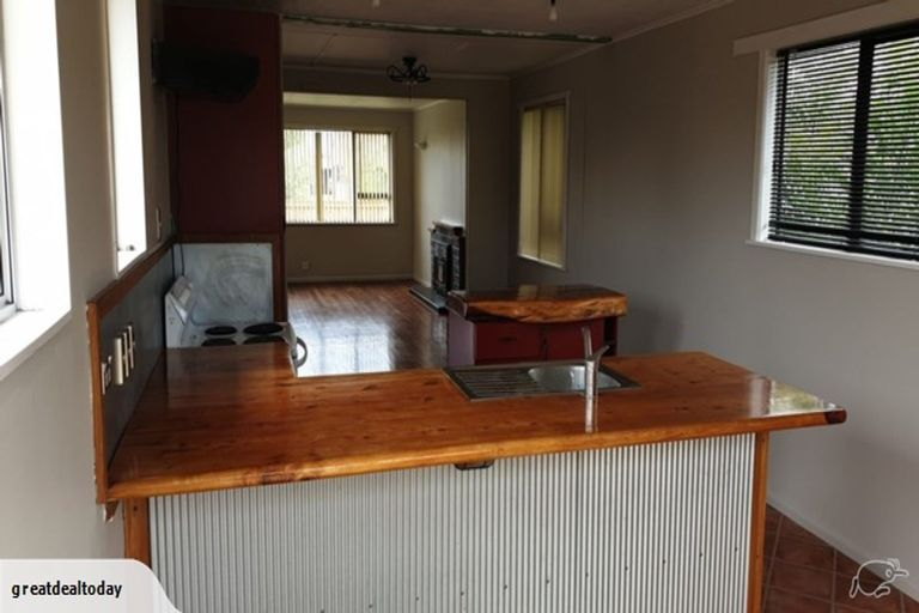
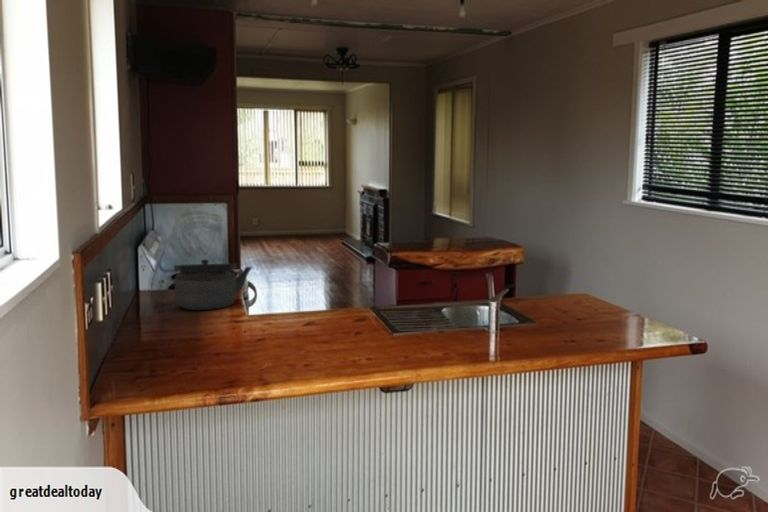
+ kettle (207, 282)
